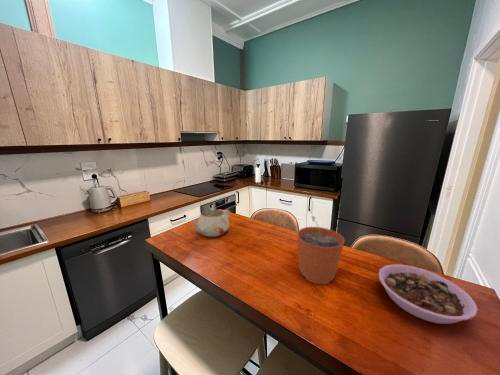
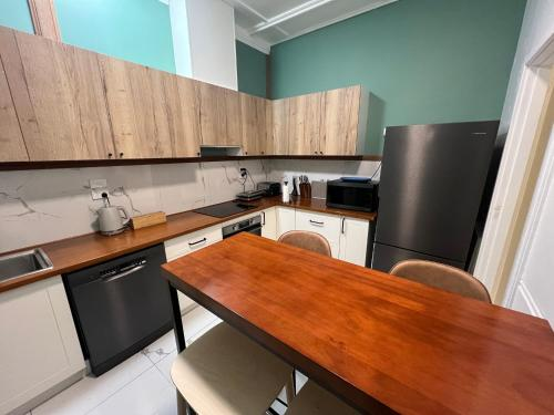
- teapot (211, 220)
- bowl (420, 292)
- plant pot (318, 245)
